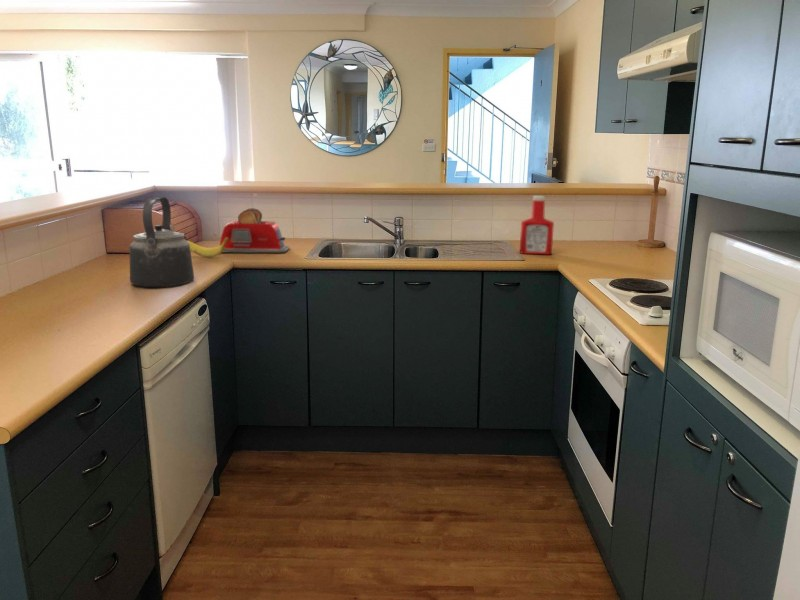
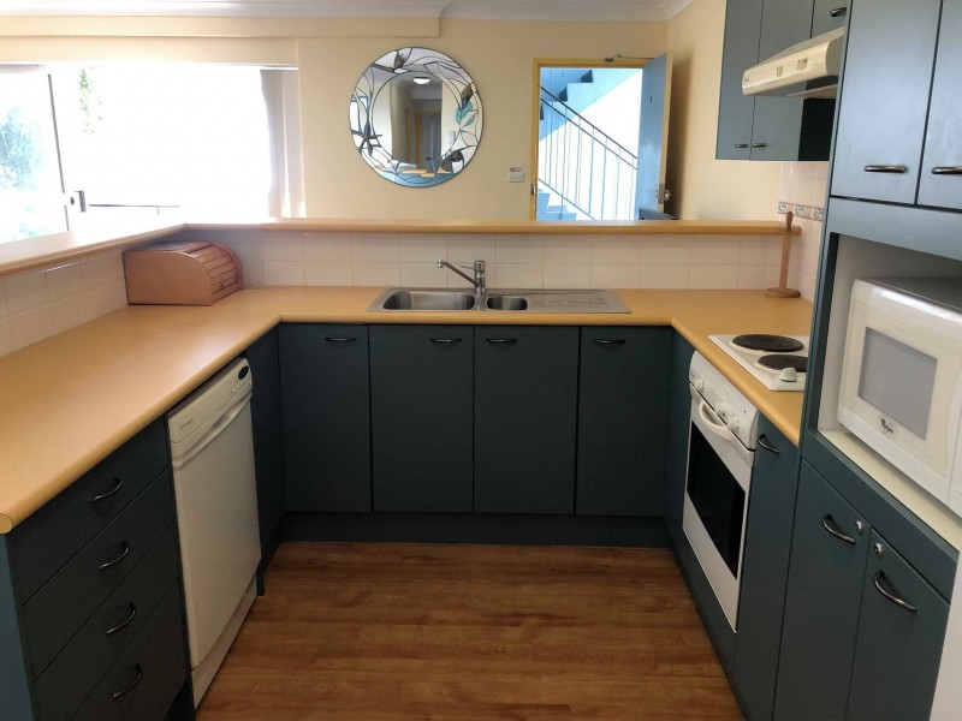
- kettle (161, 239)
- soap bottle (537, 224)
- toaster (251, 229)
- banana (205, 248)
